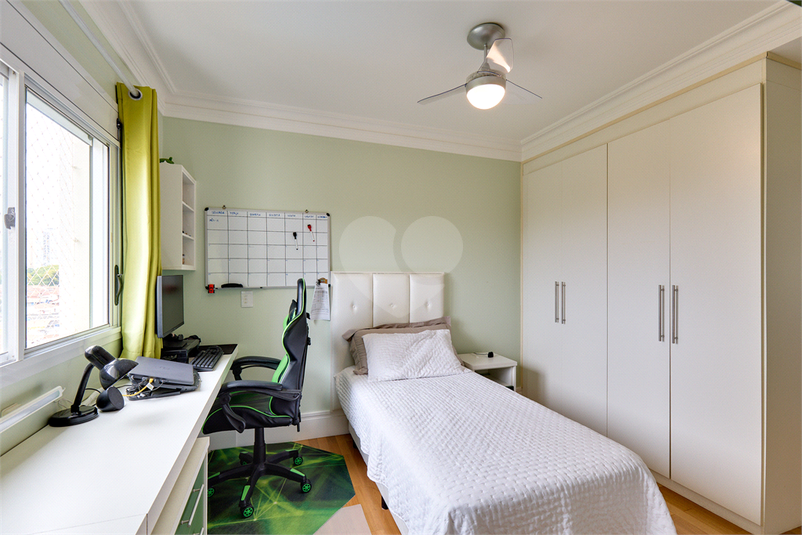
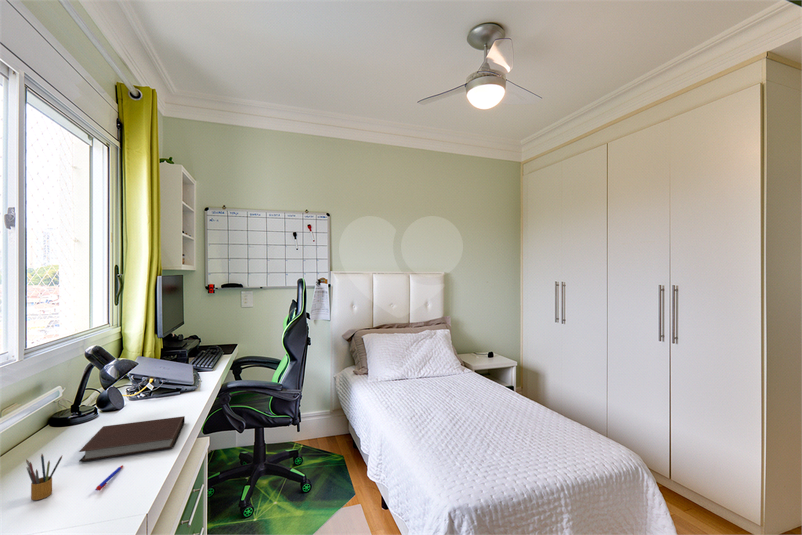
+ notebook (137, 436)
+ pen (110, 476)
+ pencil box (43, 475)
